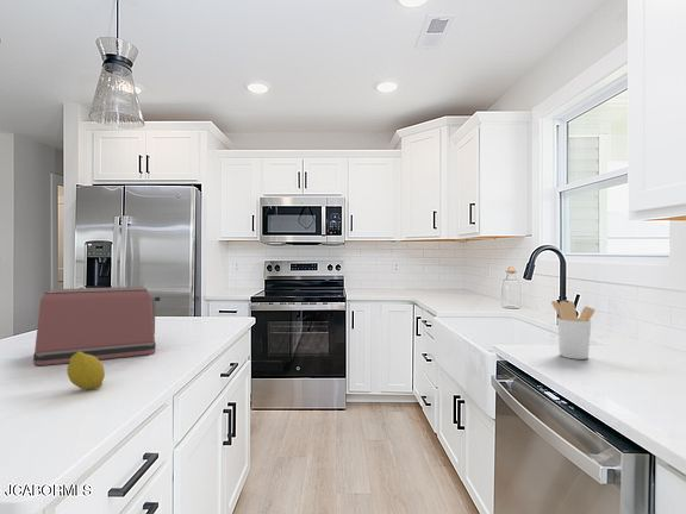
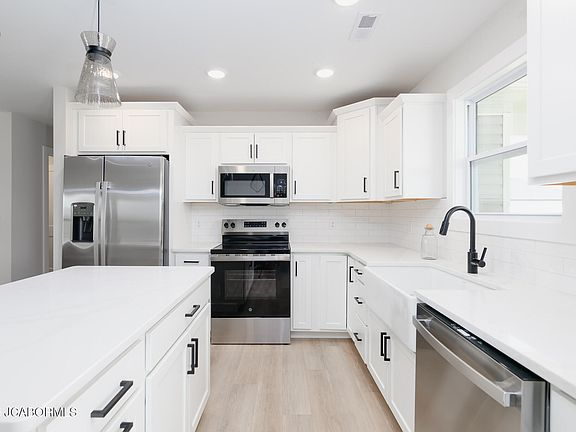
- fruit (86, 370)
- toaster (101, 321)
- utensil holder (569, 327)
